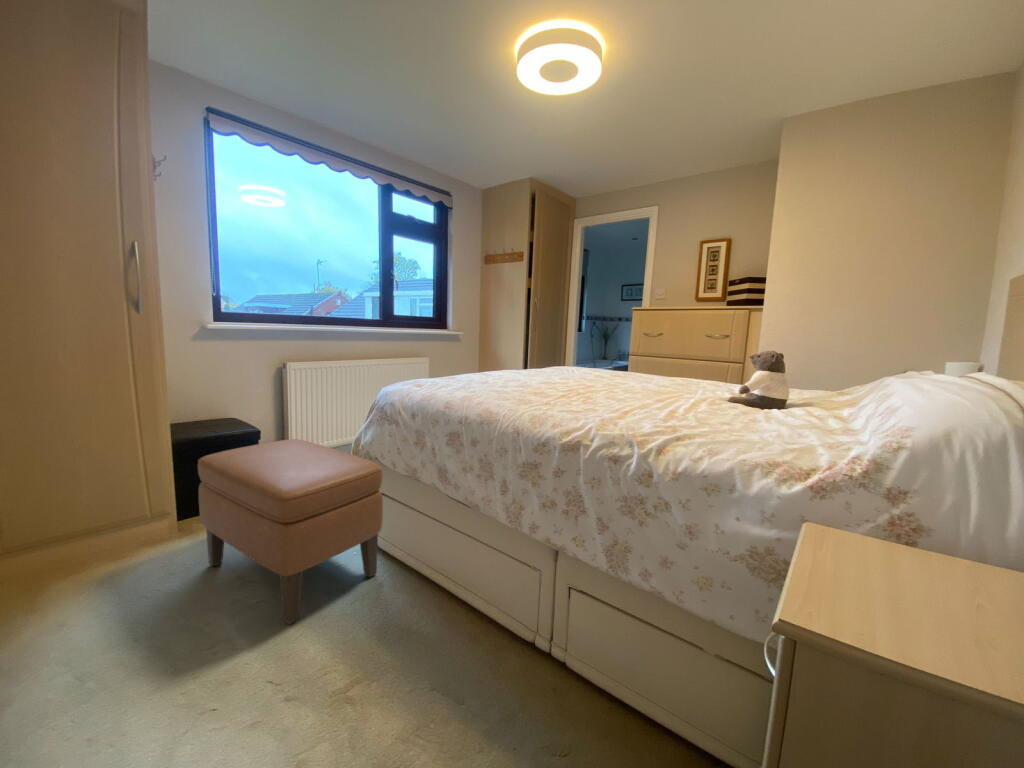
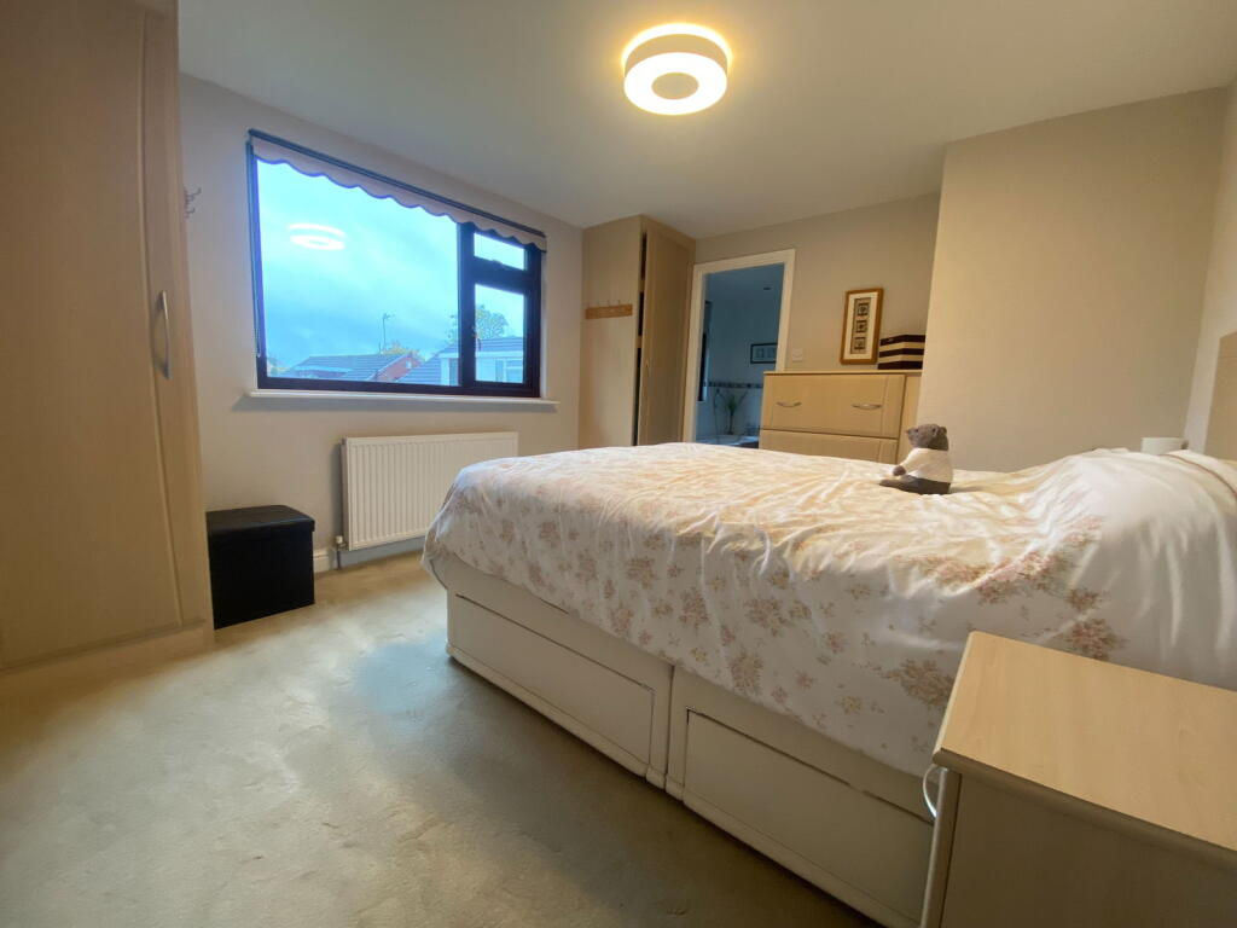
- ottoman (291, 513)
